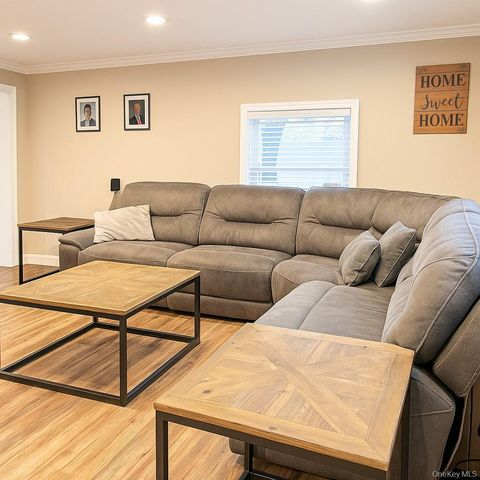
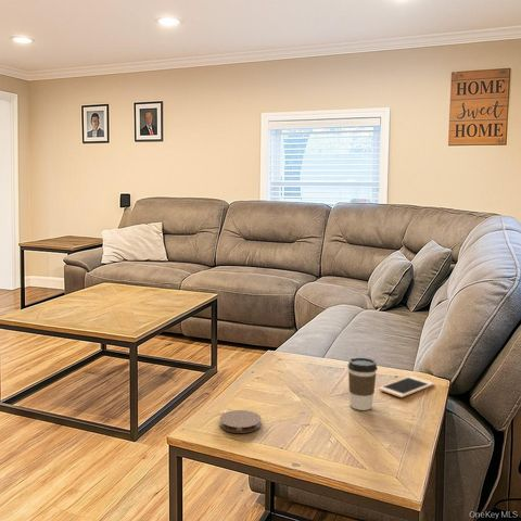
+ coaster (240, 420)
+ cell phone (406, 385)
+ coffee cup (361, 383)
